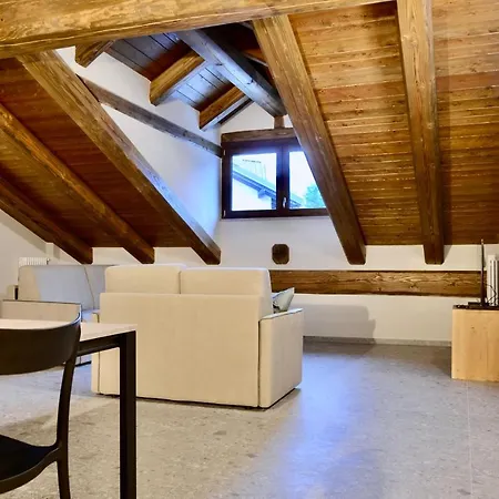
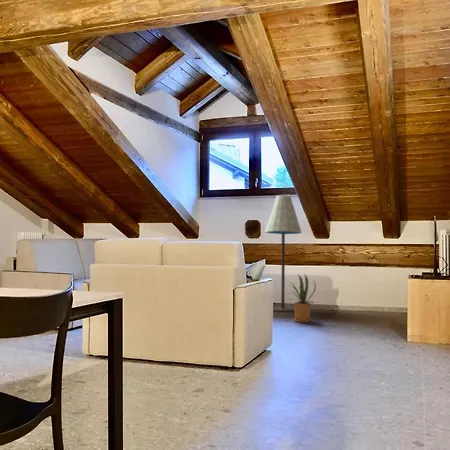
+ house plant (299, 298)
+ floor lamp (283, 252)
